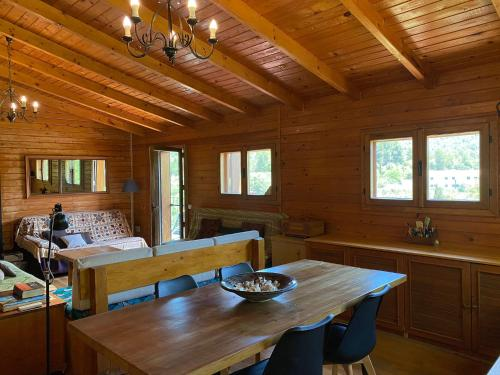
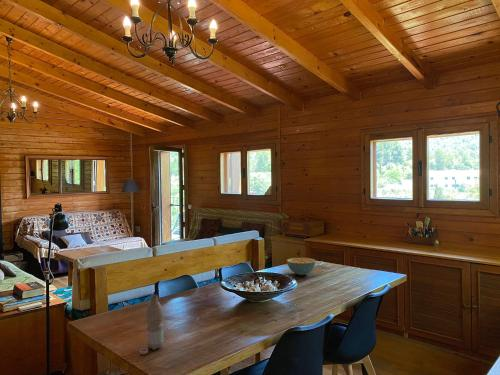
+ water bottle (150, 323)
+ cereal bowl (301, 267)
